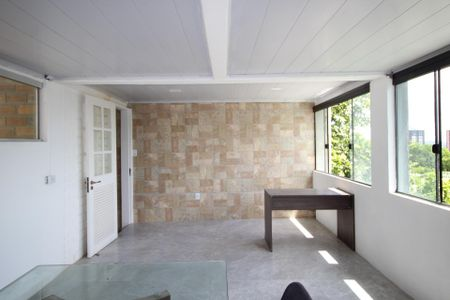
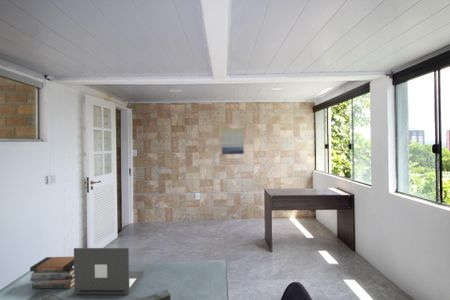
+ wall art (232, 141)
+ book stack (58, 272)
+ laptop (111, 262)
